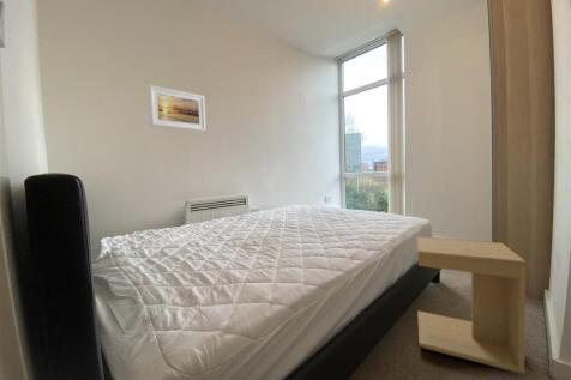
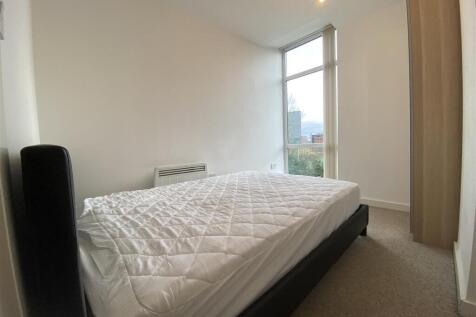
- side table (471, 295)
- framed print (179, 109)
